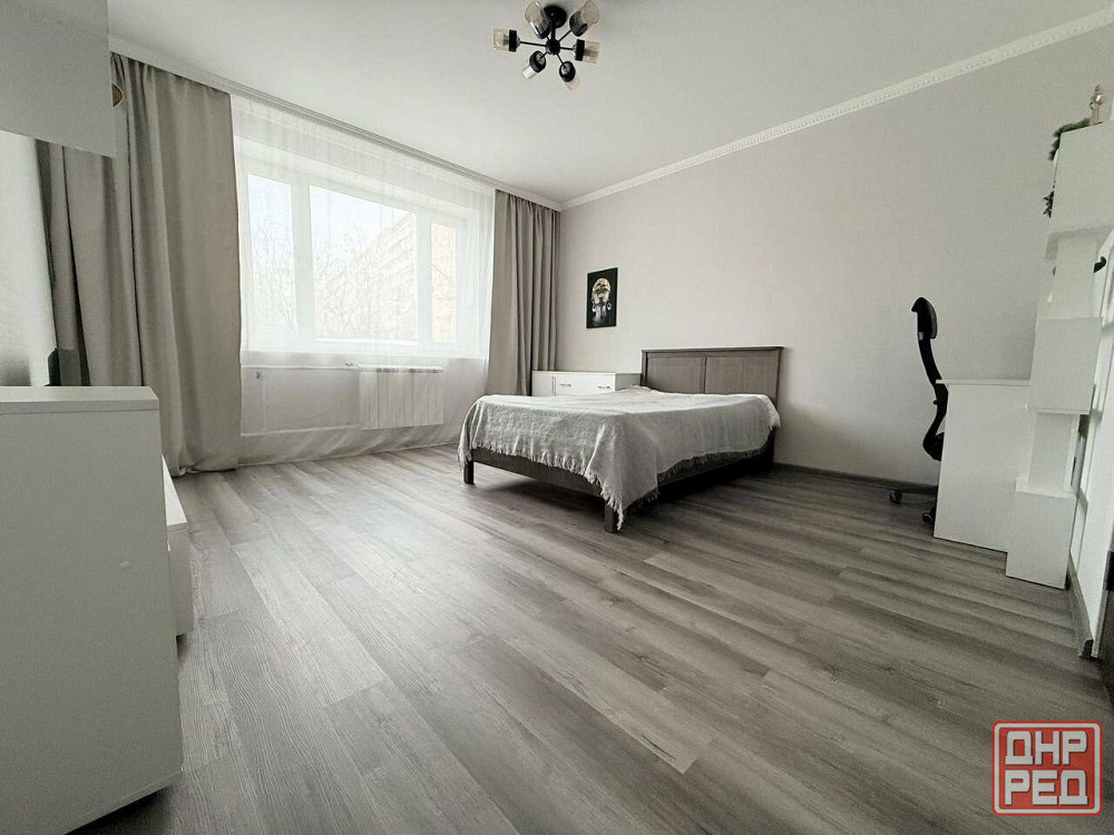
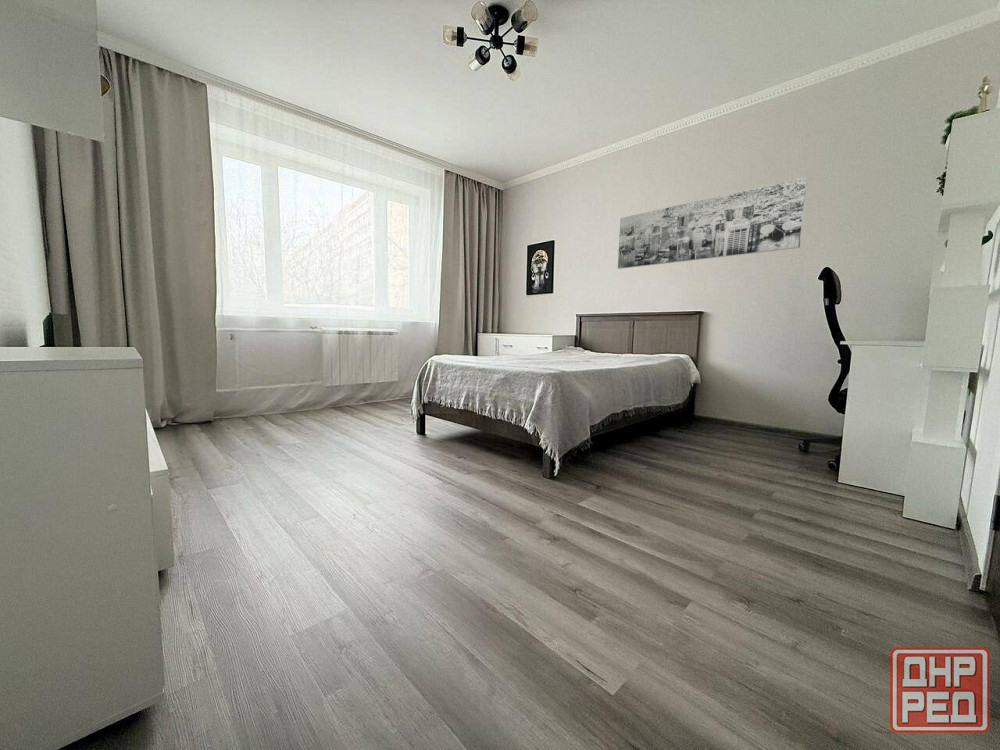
+ wall art (696, 230)
